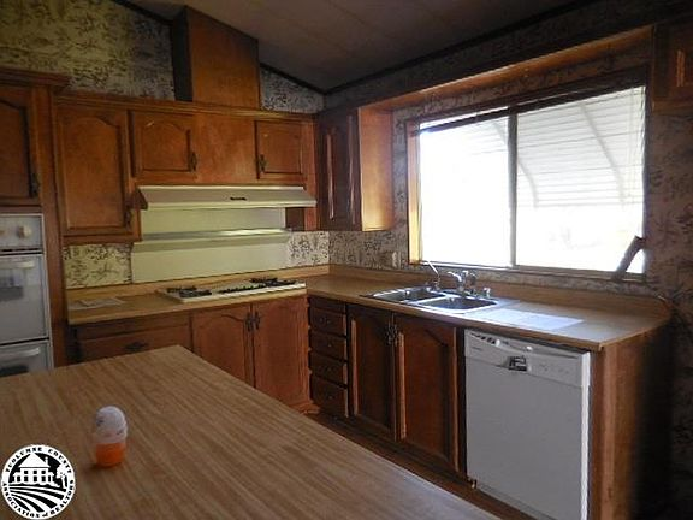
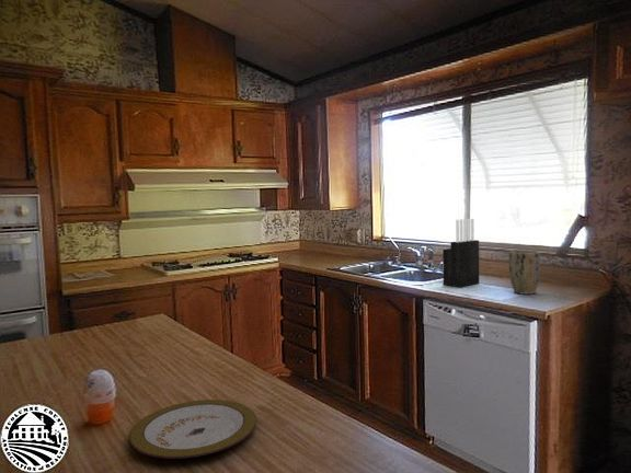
+ plant pot (524, 272)
+ plate (195, 429)
+ knife block (459, 251)
